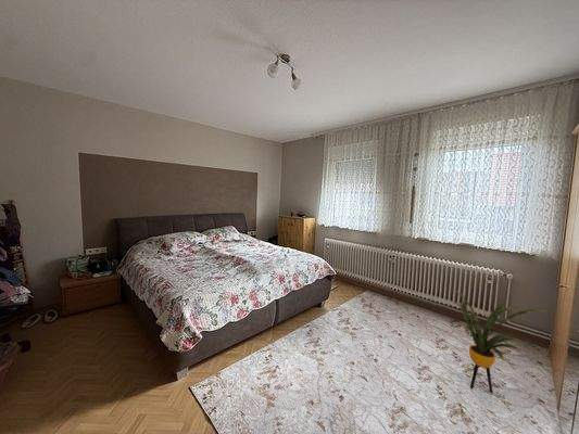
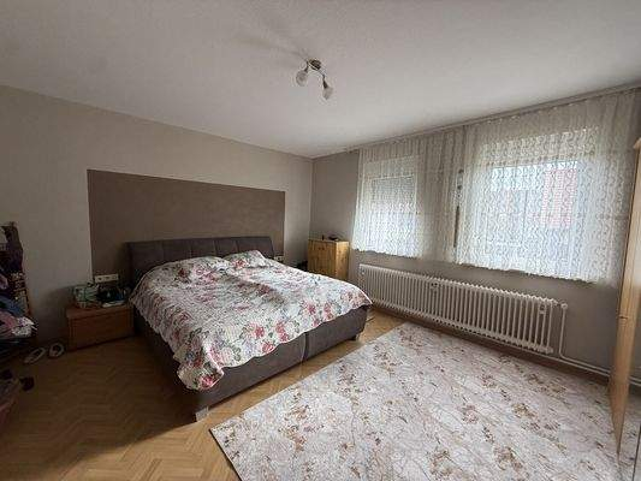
- house plant (488, 344)
